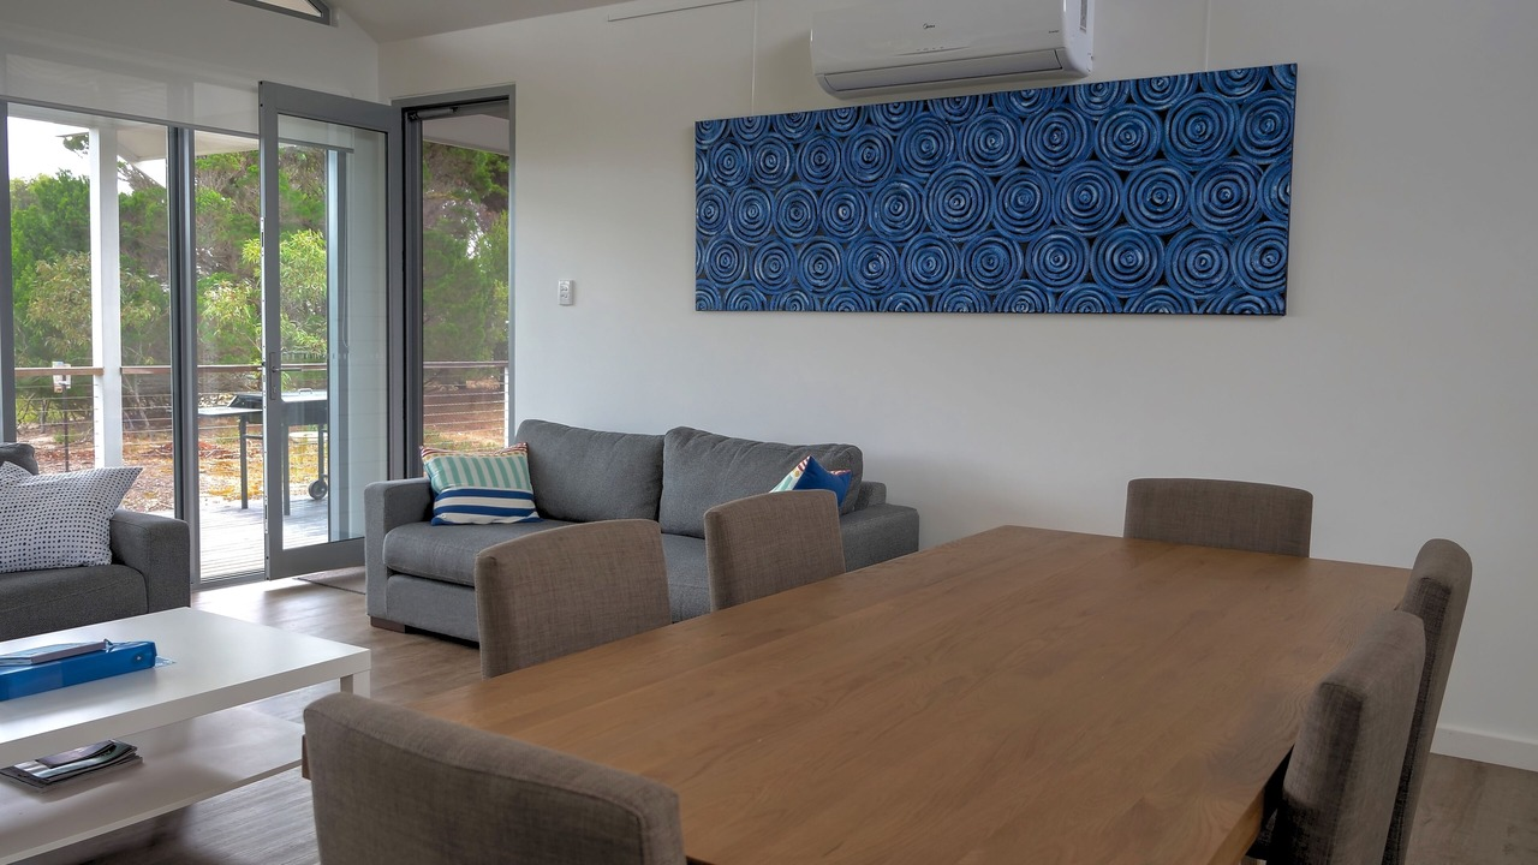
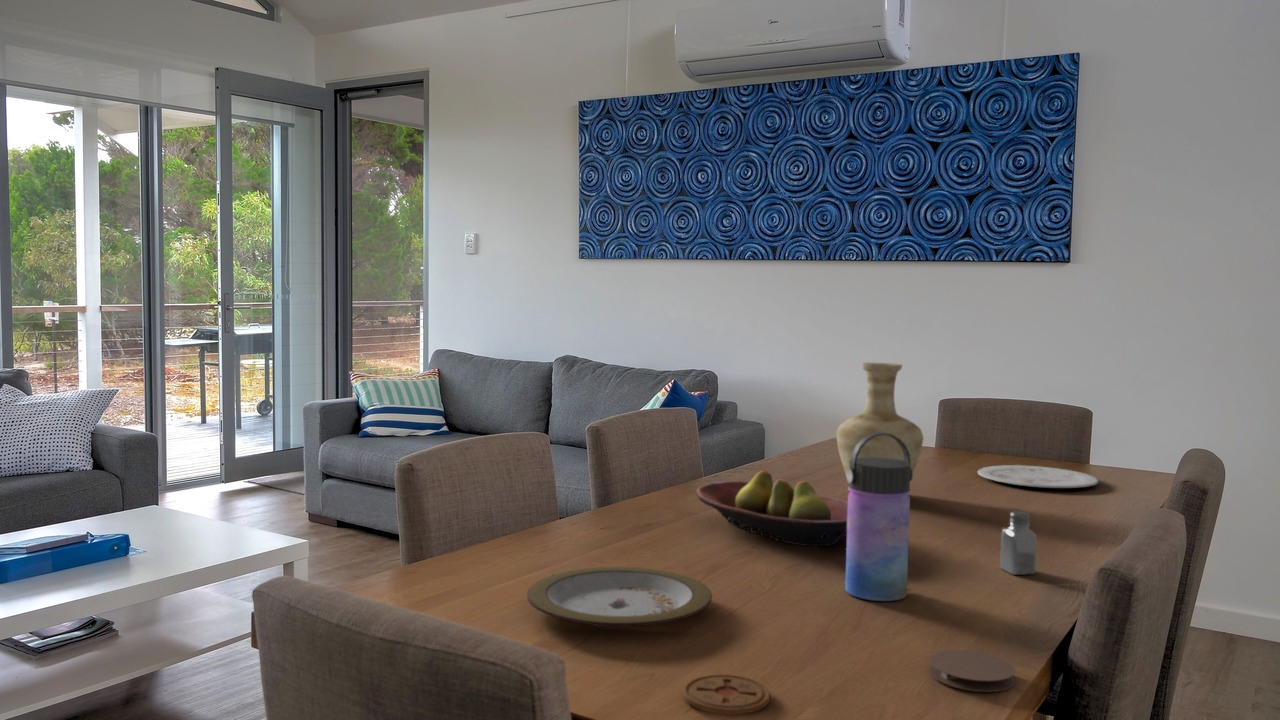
+ fruit bowl (779, 503)
+ plate (1036, 477)
+ coaster (726, 693)
+ coaster (971, 670)
+ water bottle (878, 512)
+ saltshaker (1018, 542)
+ vase (879, 429)
+ plate (619, 599)
